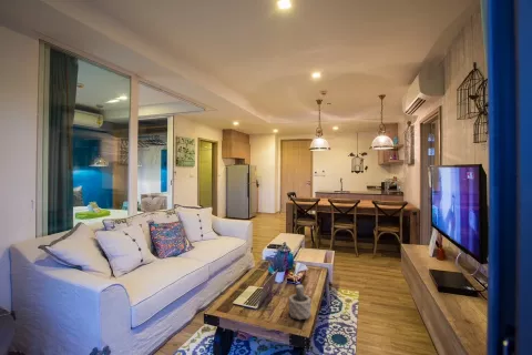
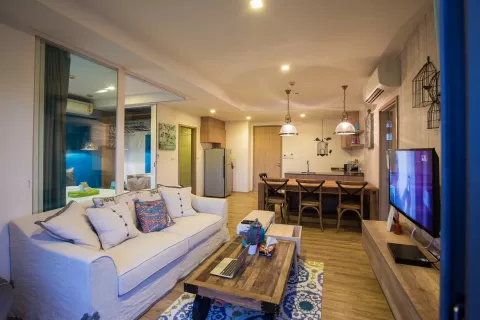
- succulent plant (299, 300)
